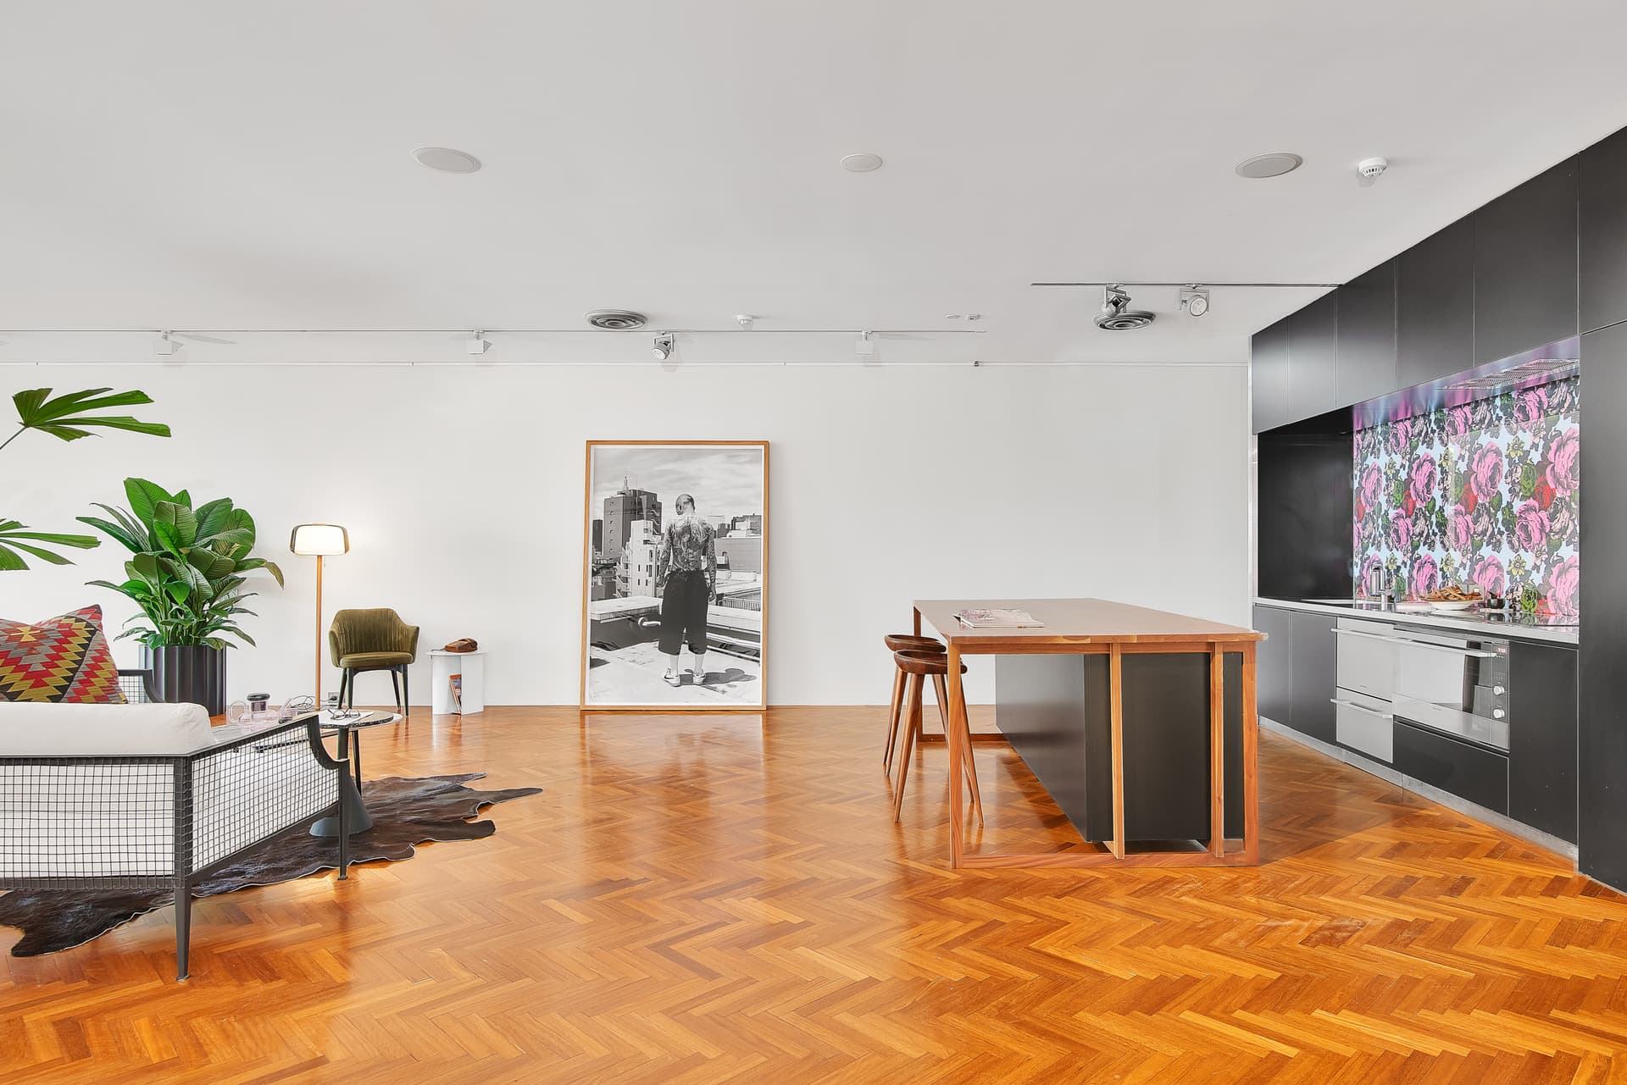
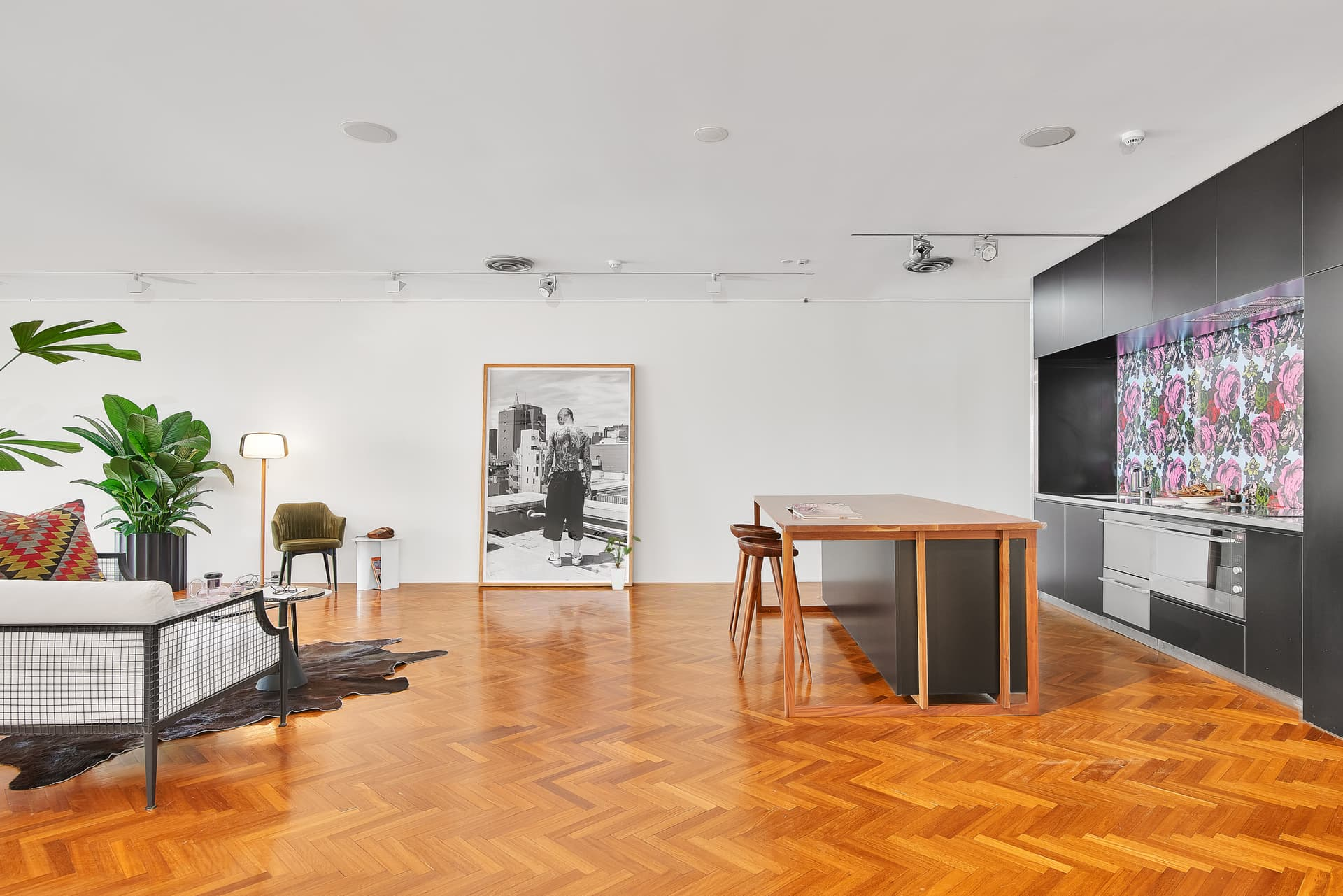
+ house plant (621, 560)
